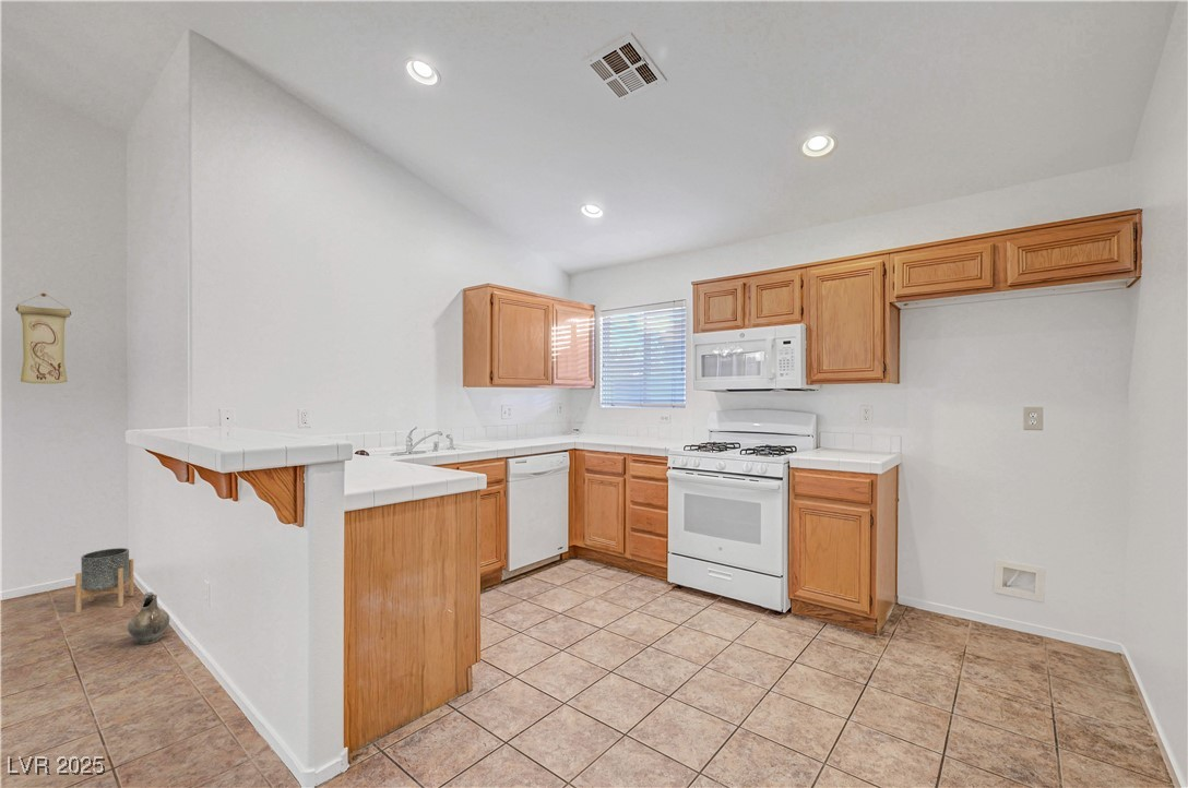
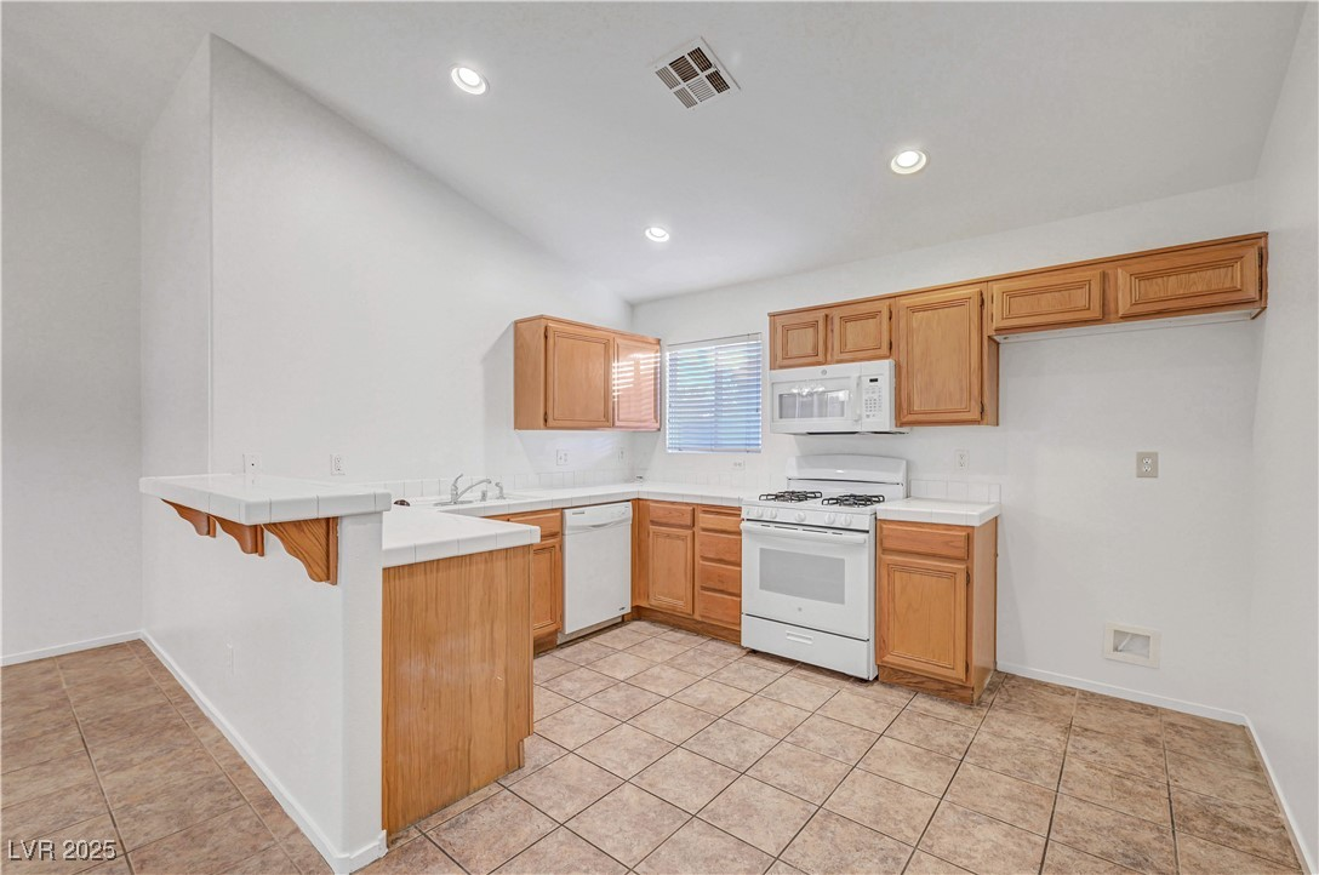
- wall scroll (44, 337)
- planter (105, 577)
- ceramic jug (148, 617)
